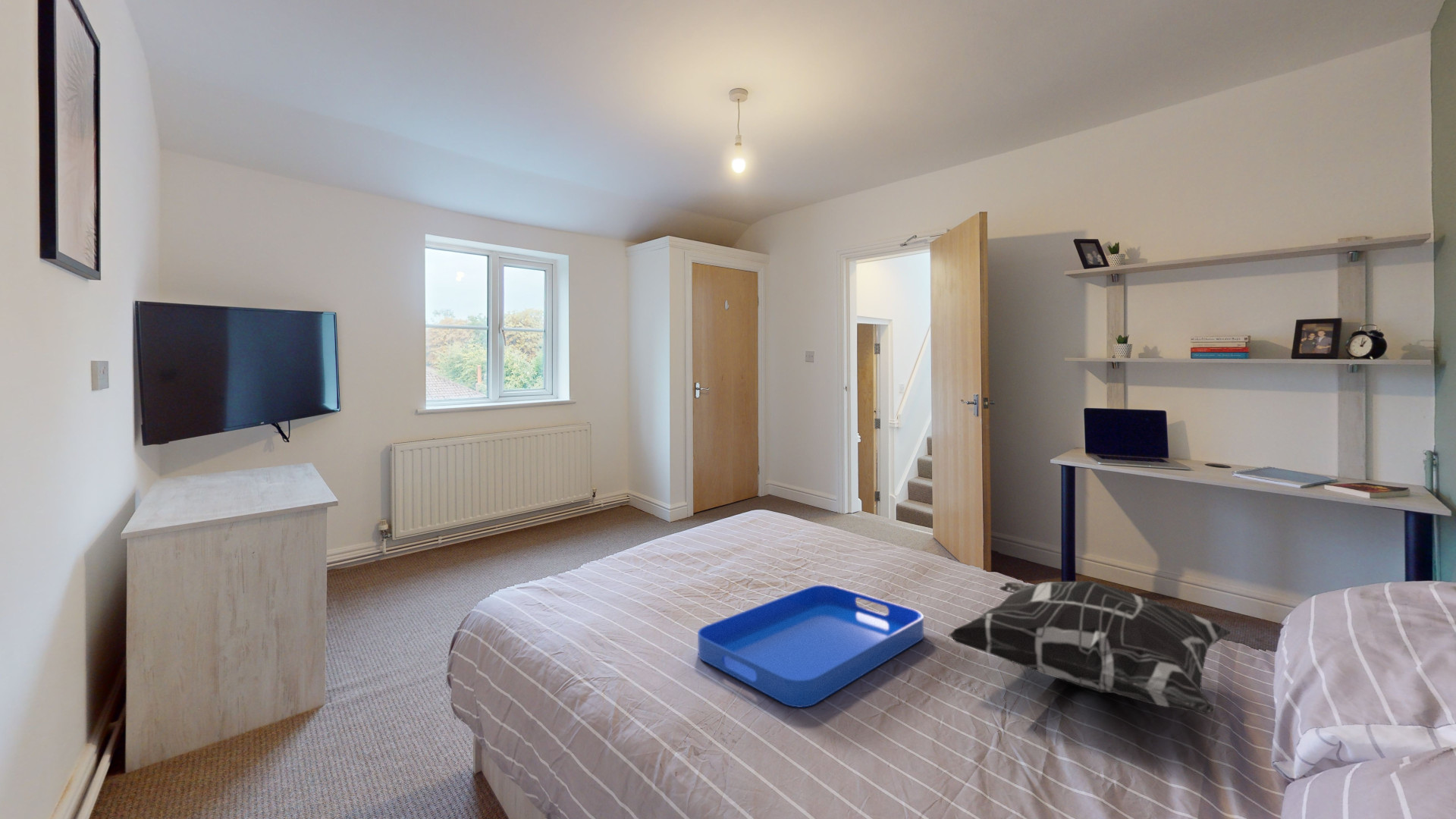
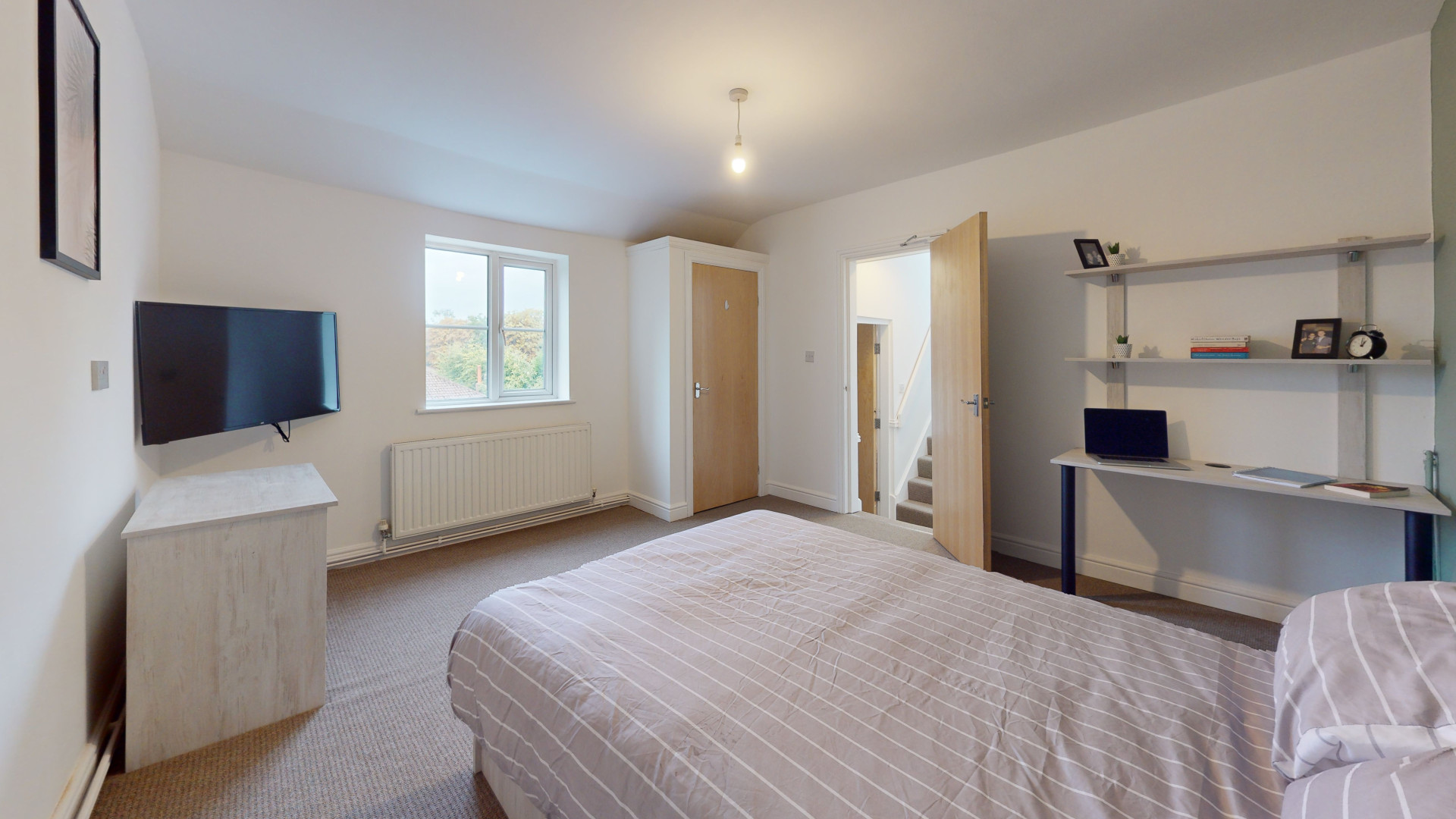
- decorative pillow (1084, 629)
- serving tray (814, 633)
